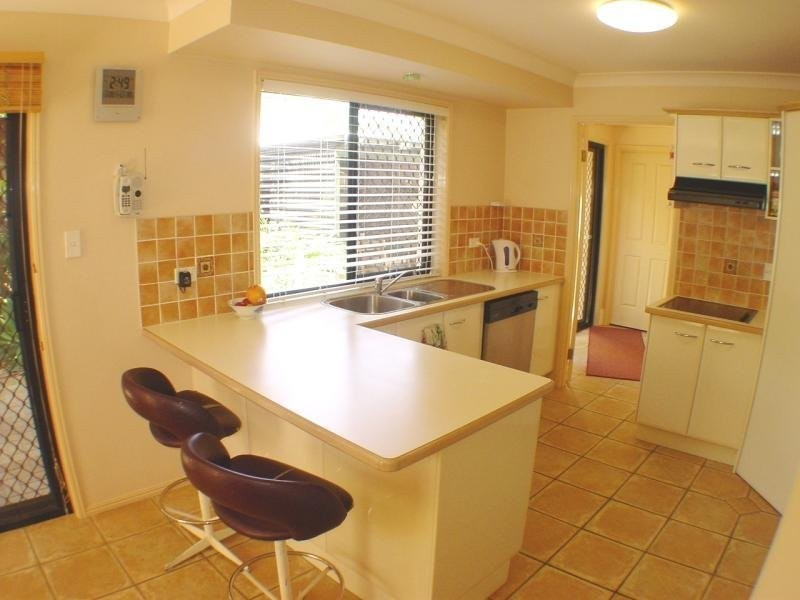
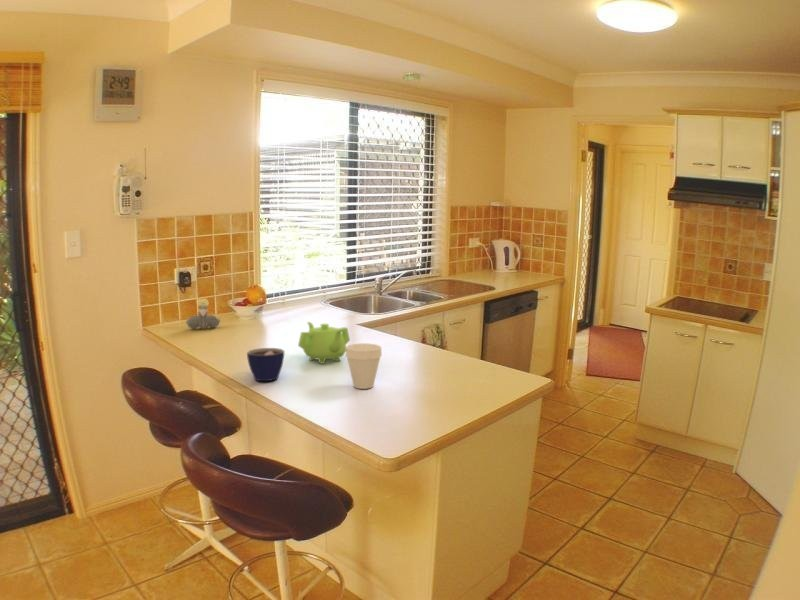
+ cup (363, 366)
+ teapot (324, 341)
+ cup (264, 363)
+ bust sculpture (203, 313)
